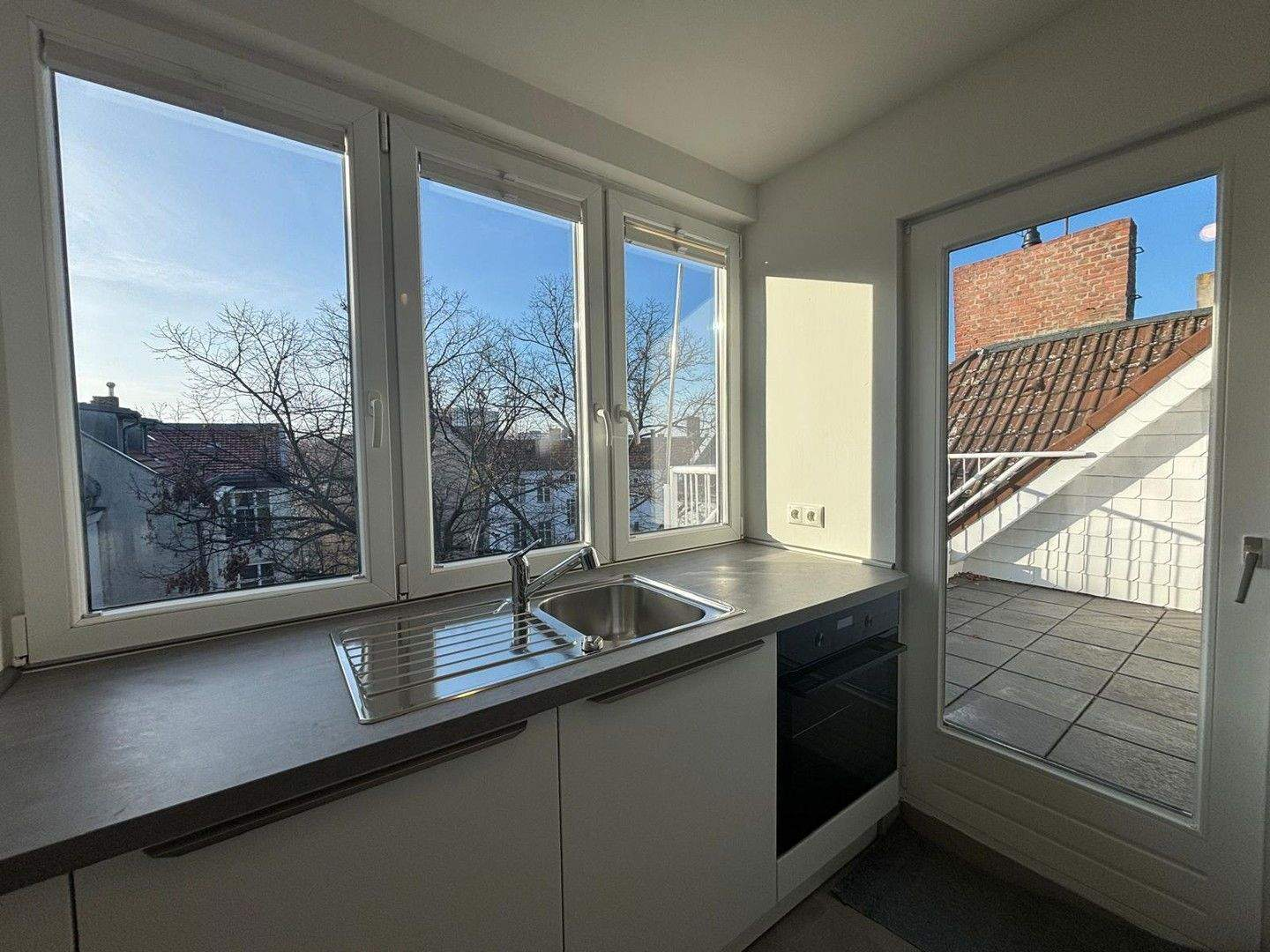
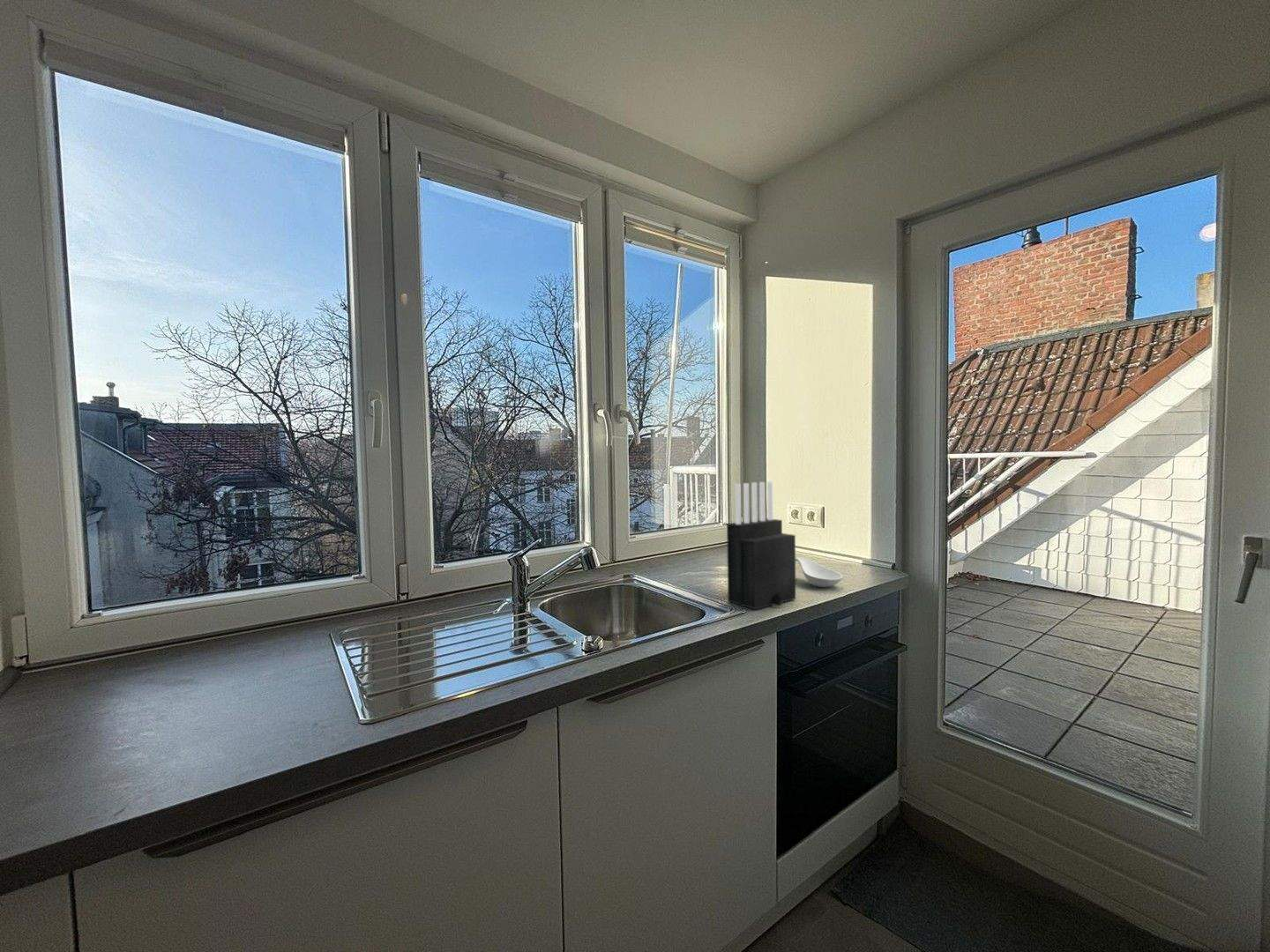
+ spoon rest (810, 570)
+ knife block (764, 542)
